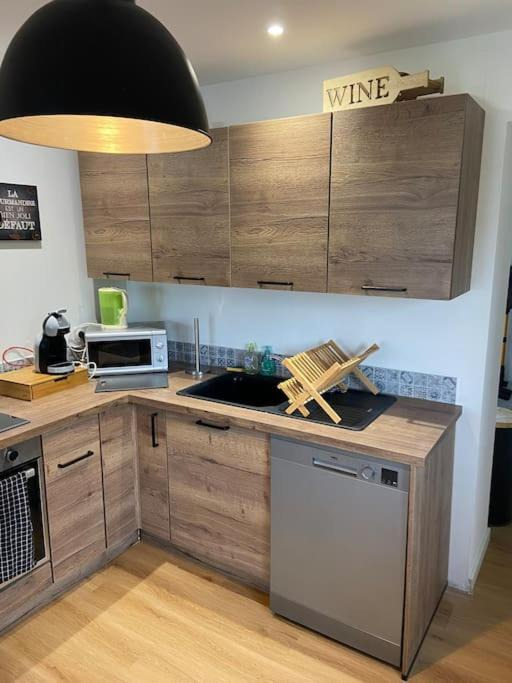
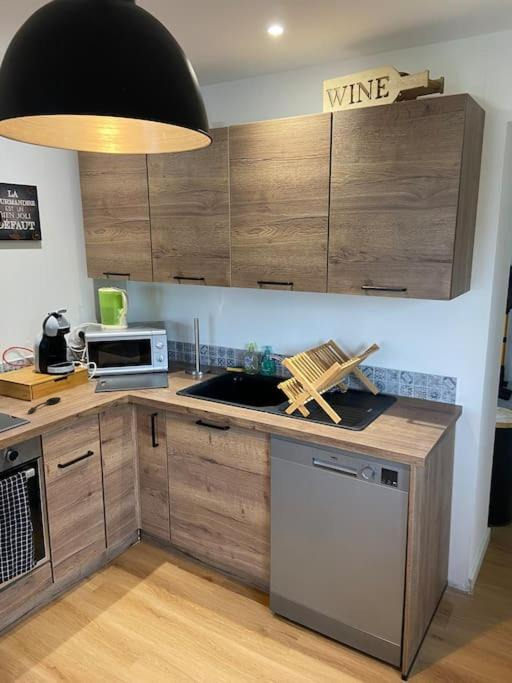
+ spoon (44, 403)
